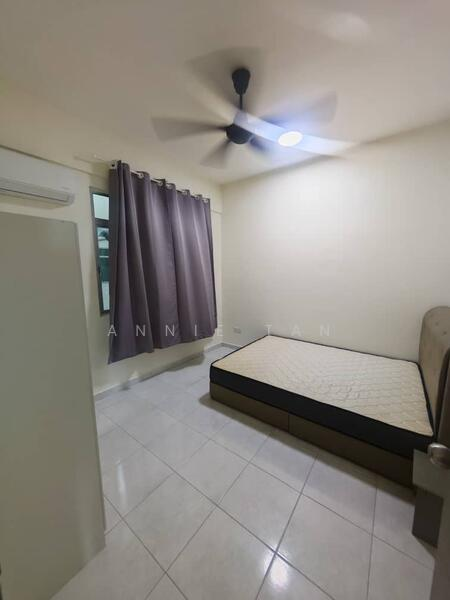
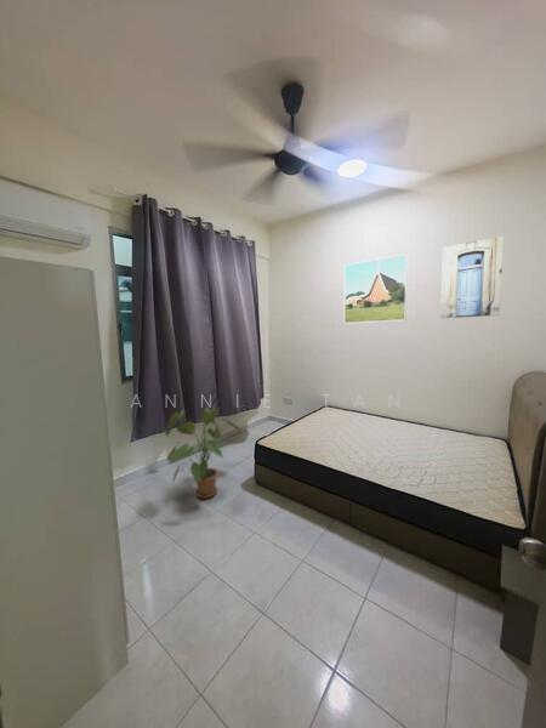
+ wall art (470, 279)
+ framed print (372, 291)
+ house plant (203, 449)
